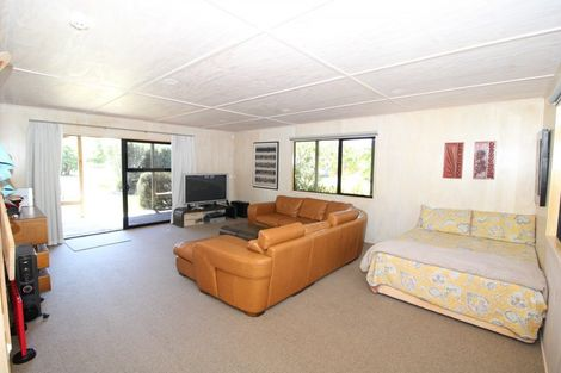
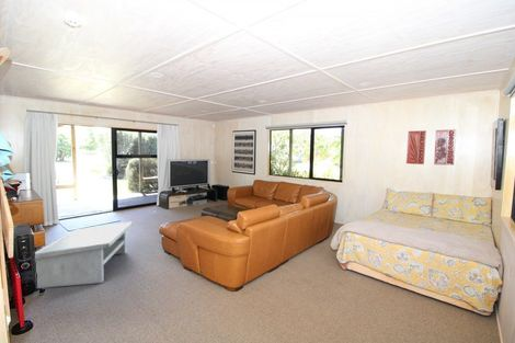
+ coffee table (91, 250)
